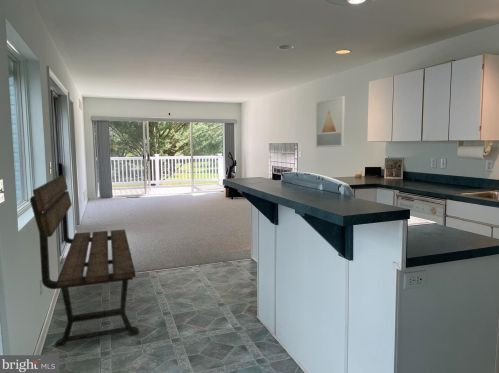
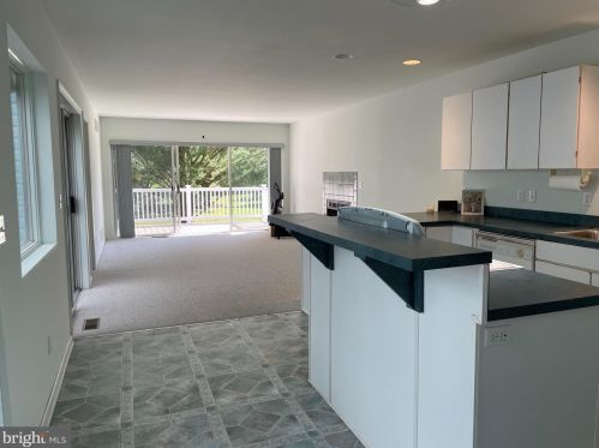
- bench (91, 242)
- wall art (329, 123)
